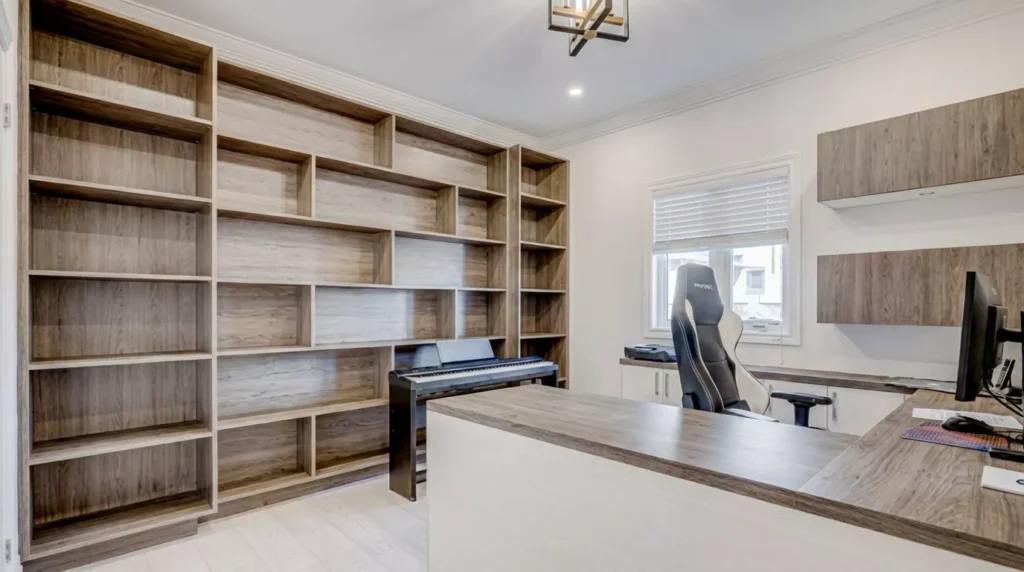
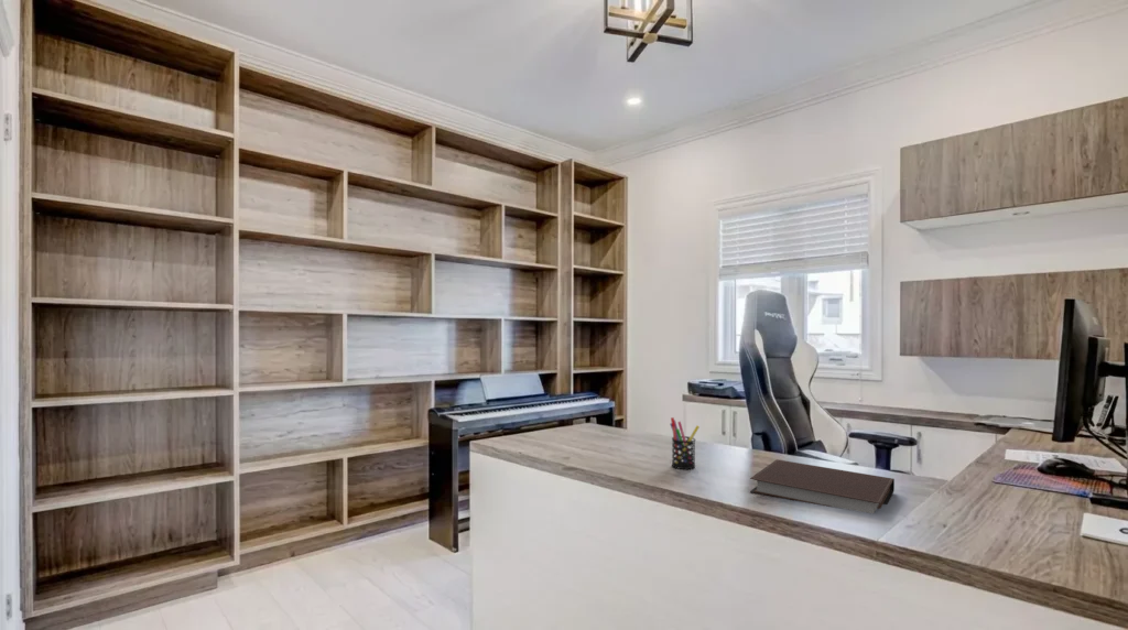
+ pen holder (681, 443)
+ notebook (822, 485)
